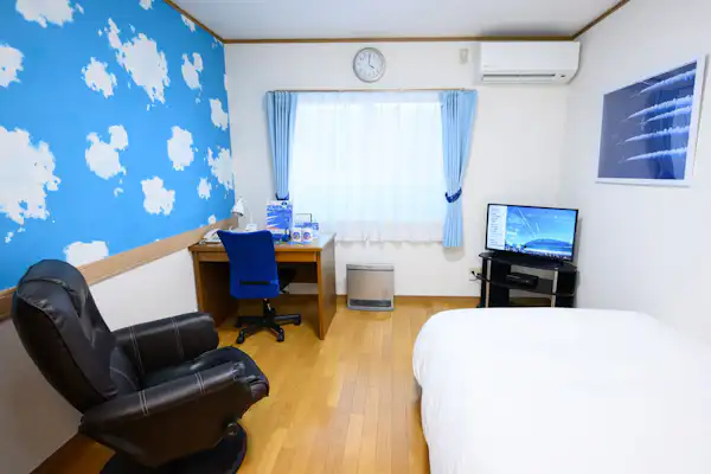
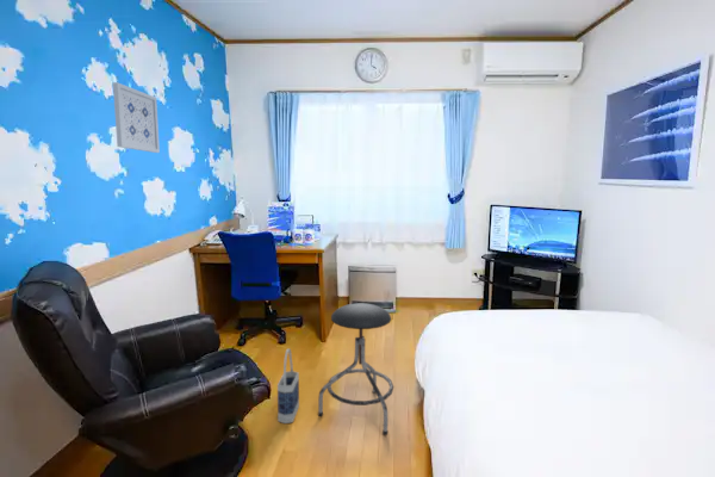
+ wall art (137, 120)
+ bag (288, 382)
+ stool (362, 358)
